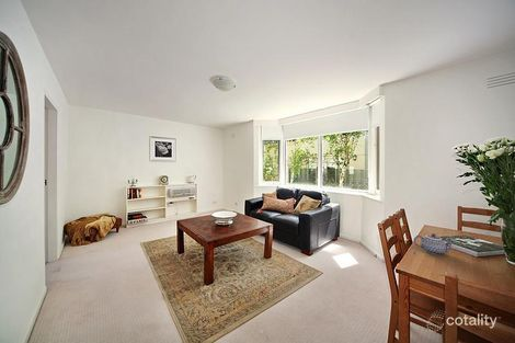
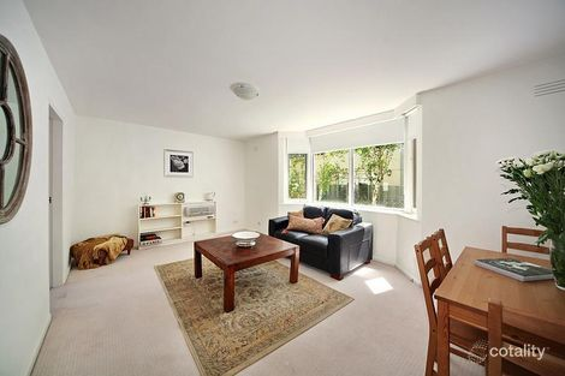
- teapot (433, 242)
